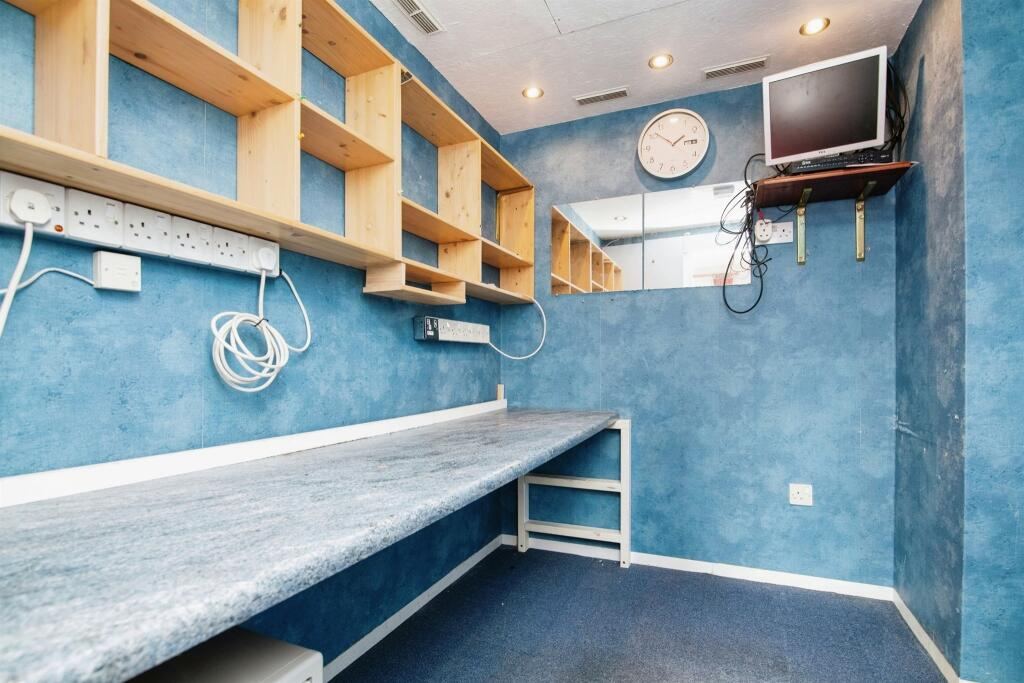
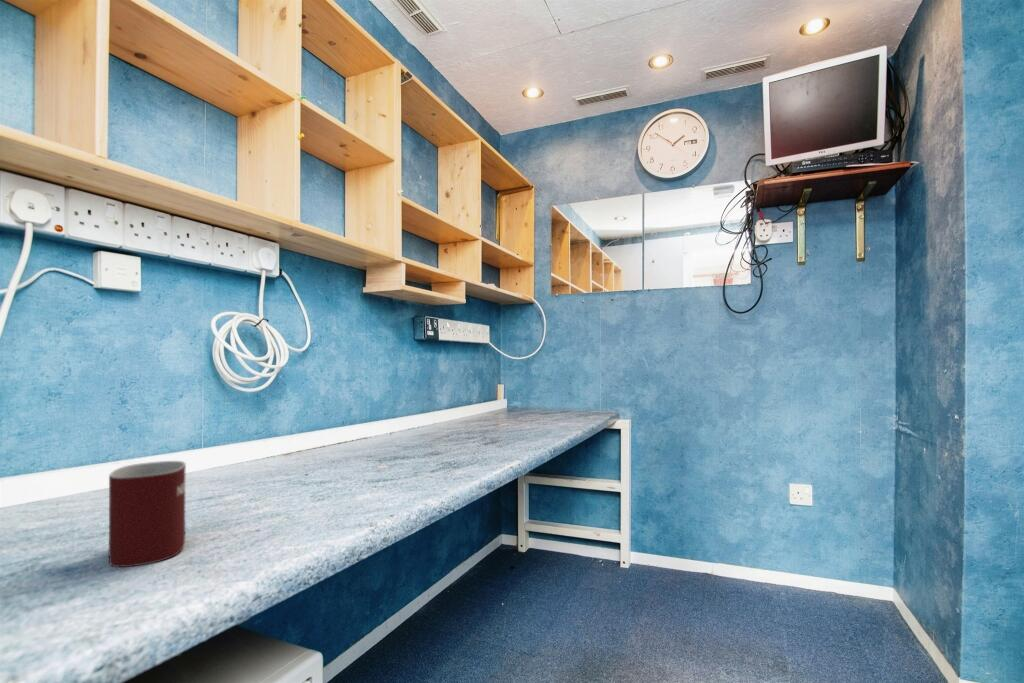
+ mug (151, 506)
